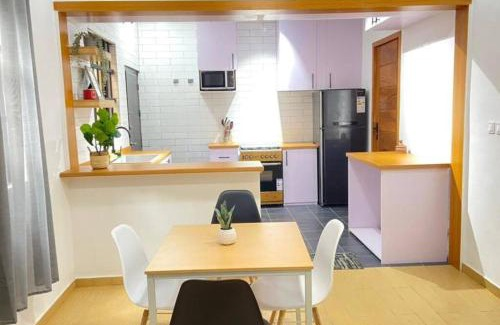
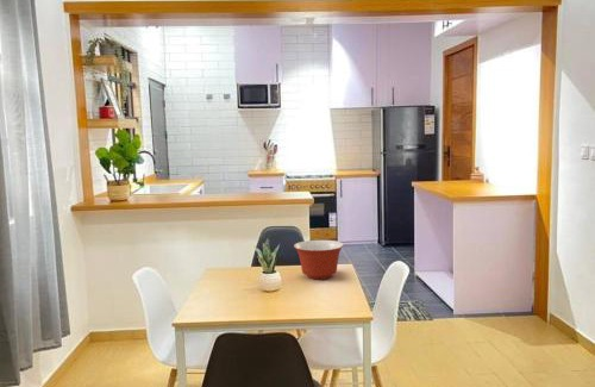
+ mixing bowl (319, 260)
